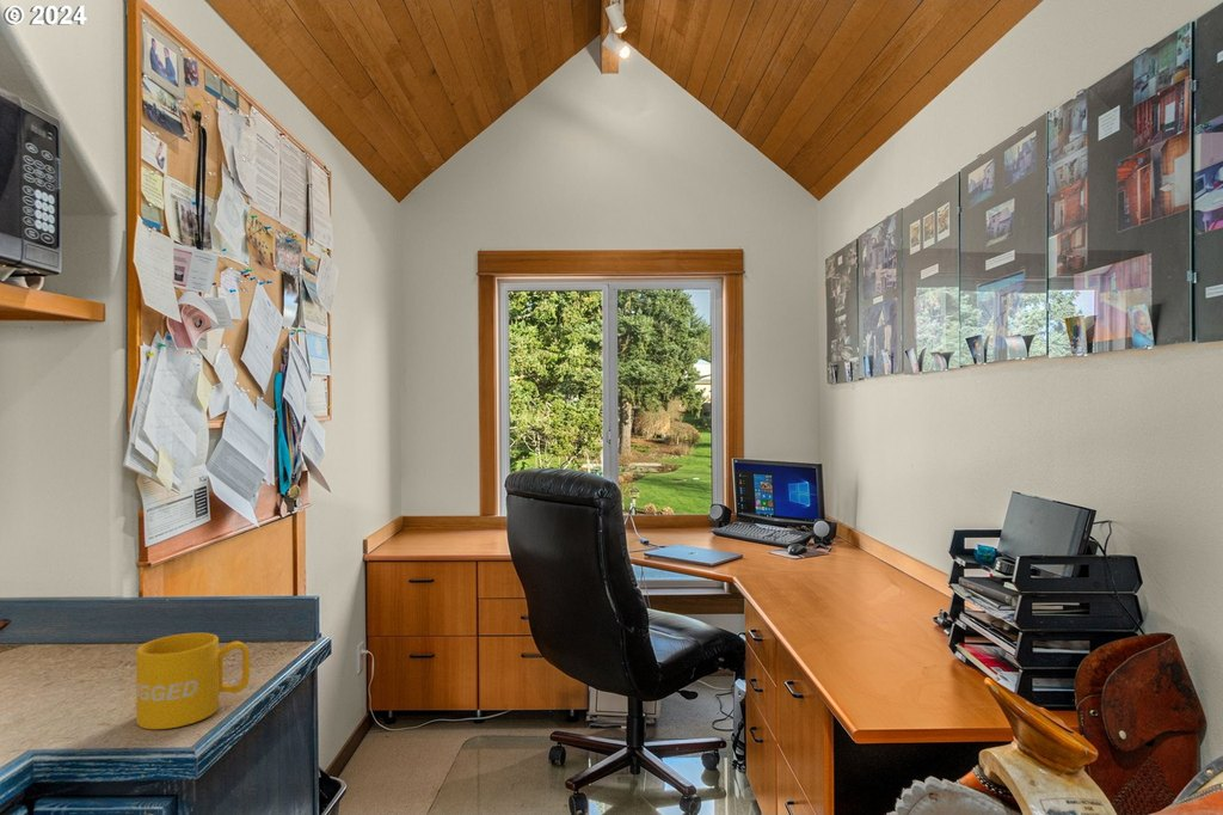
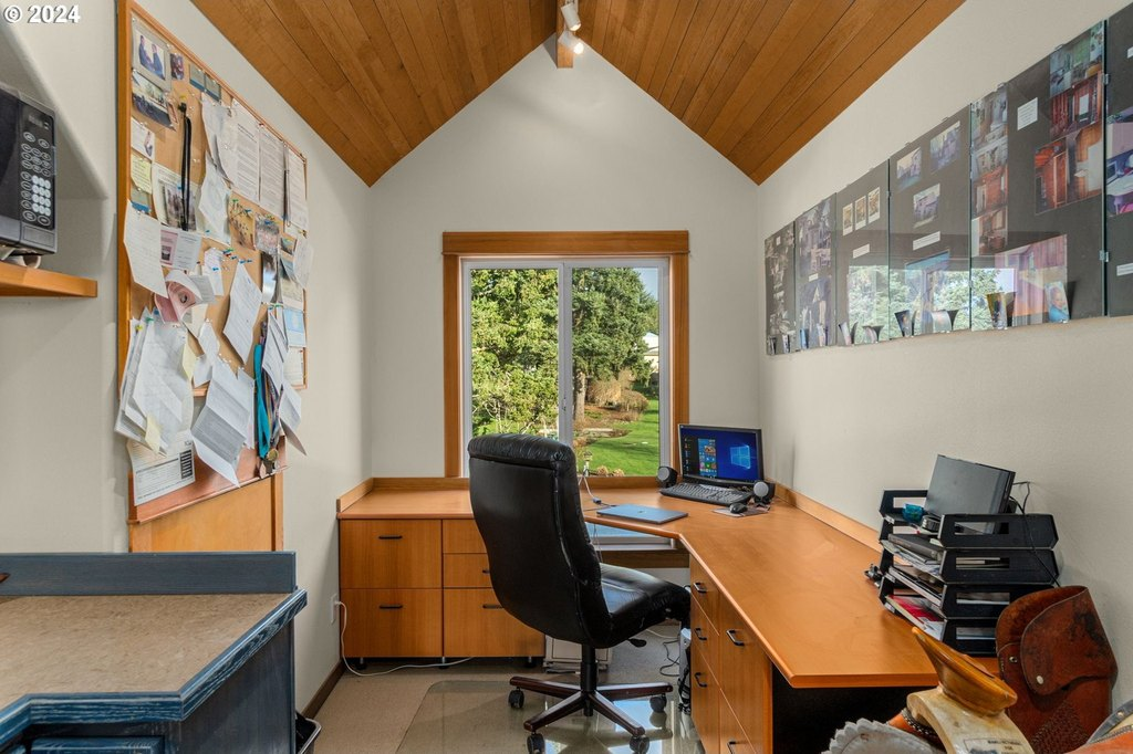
- mug (195, 674)
